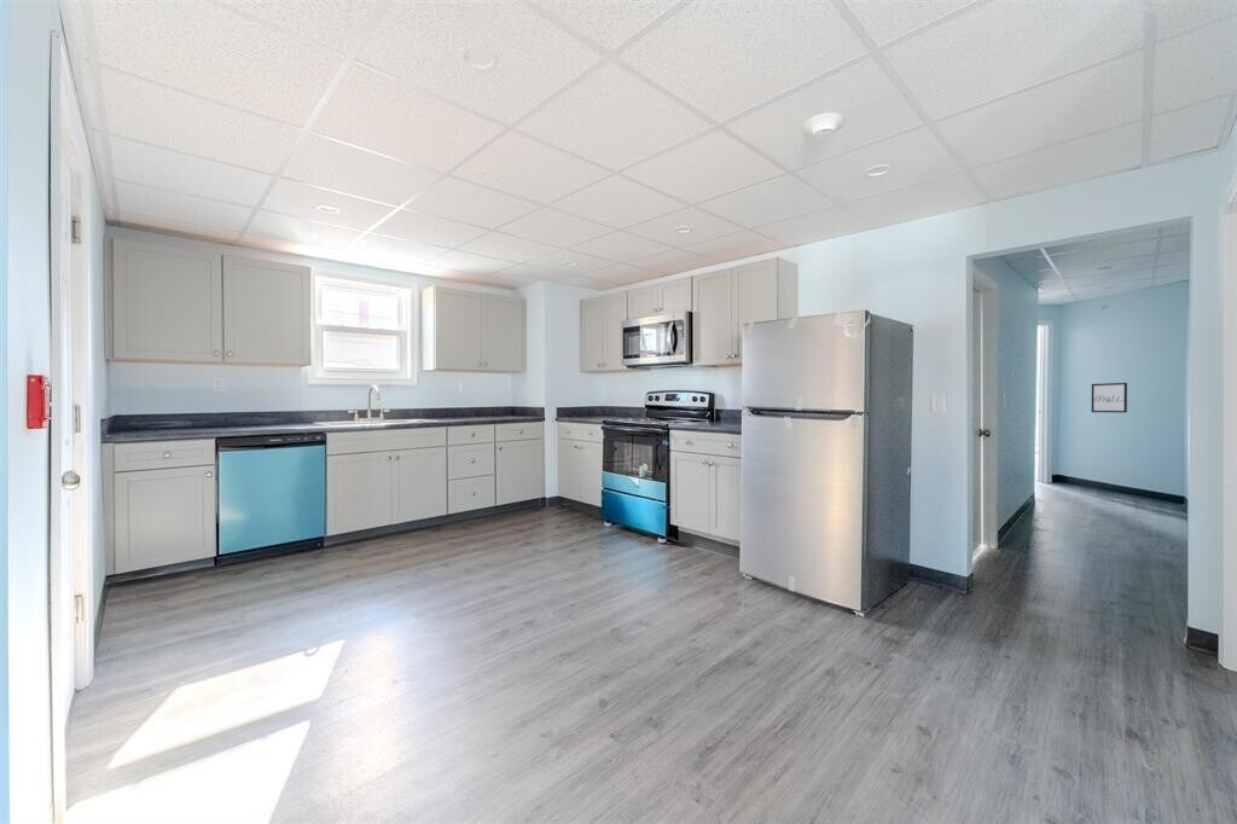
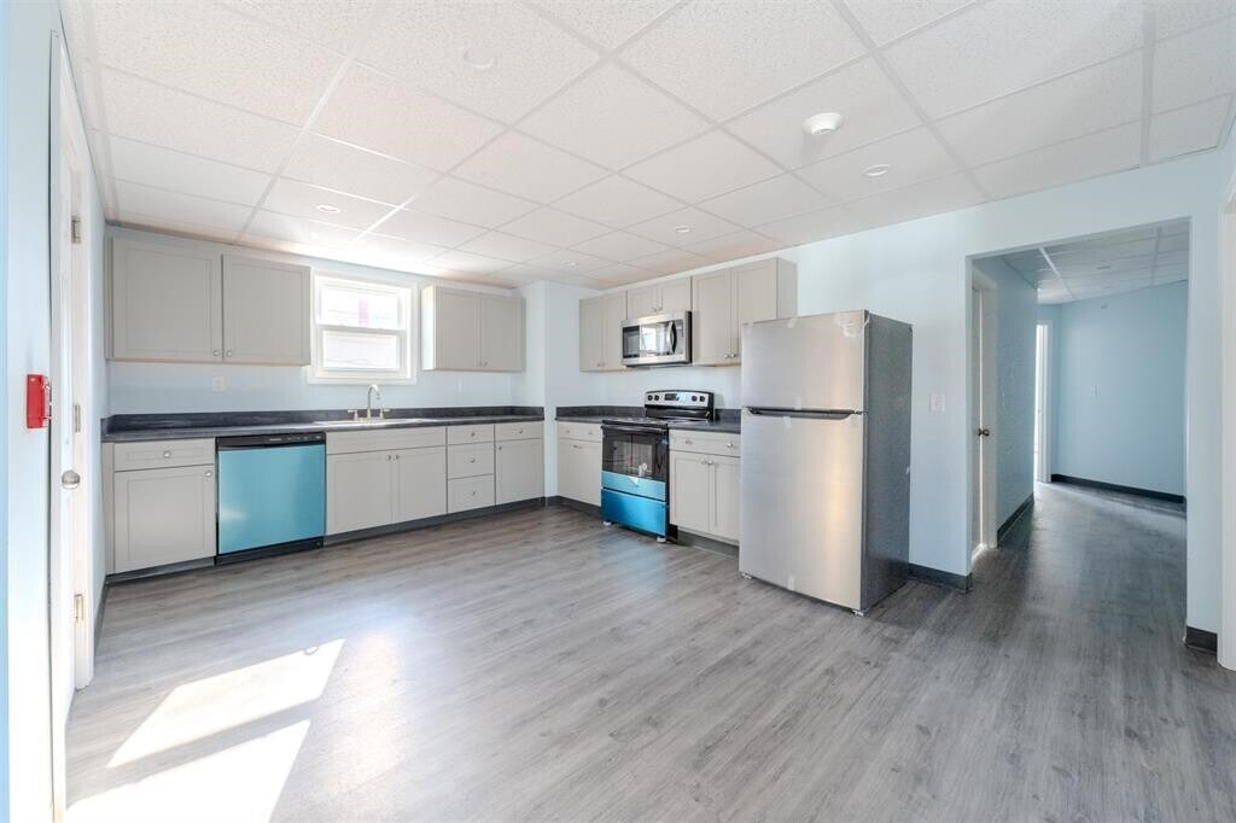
- wall art (1108, 398)
